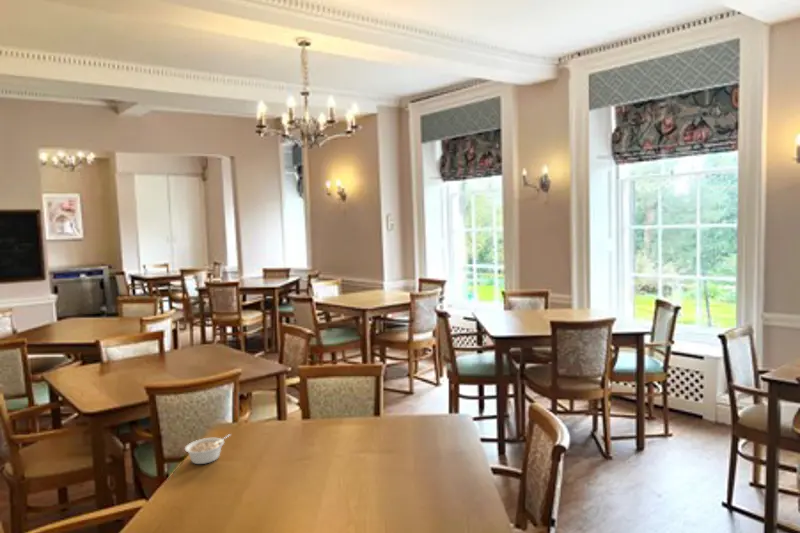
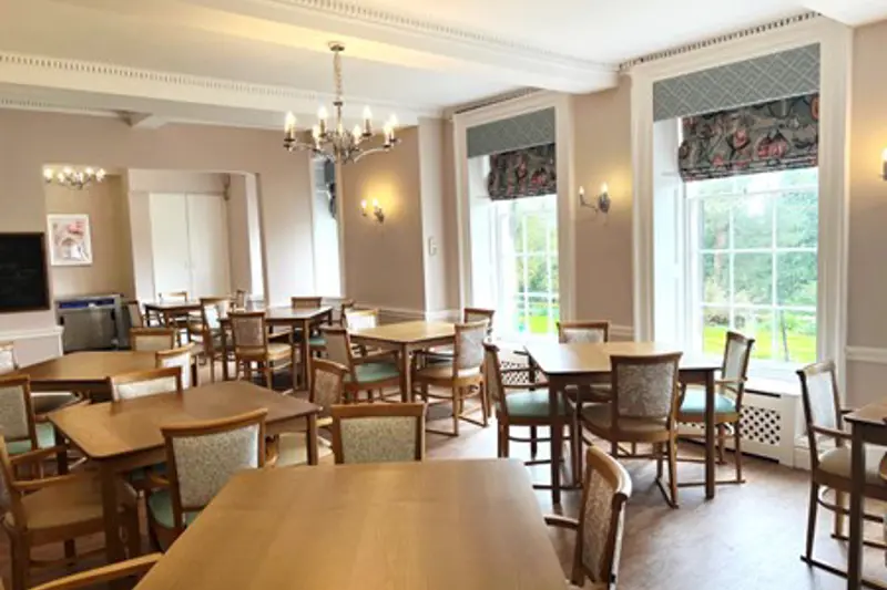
- legume (206, 449)
